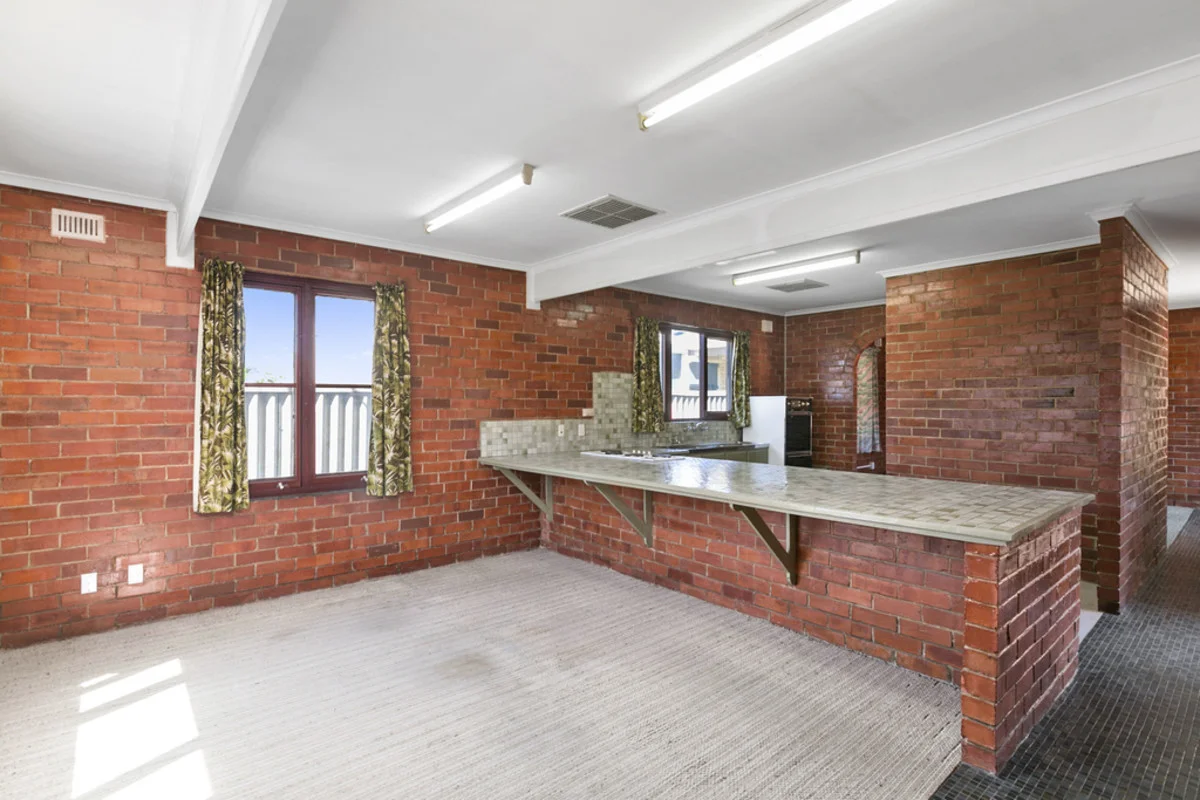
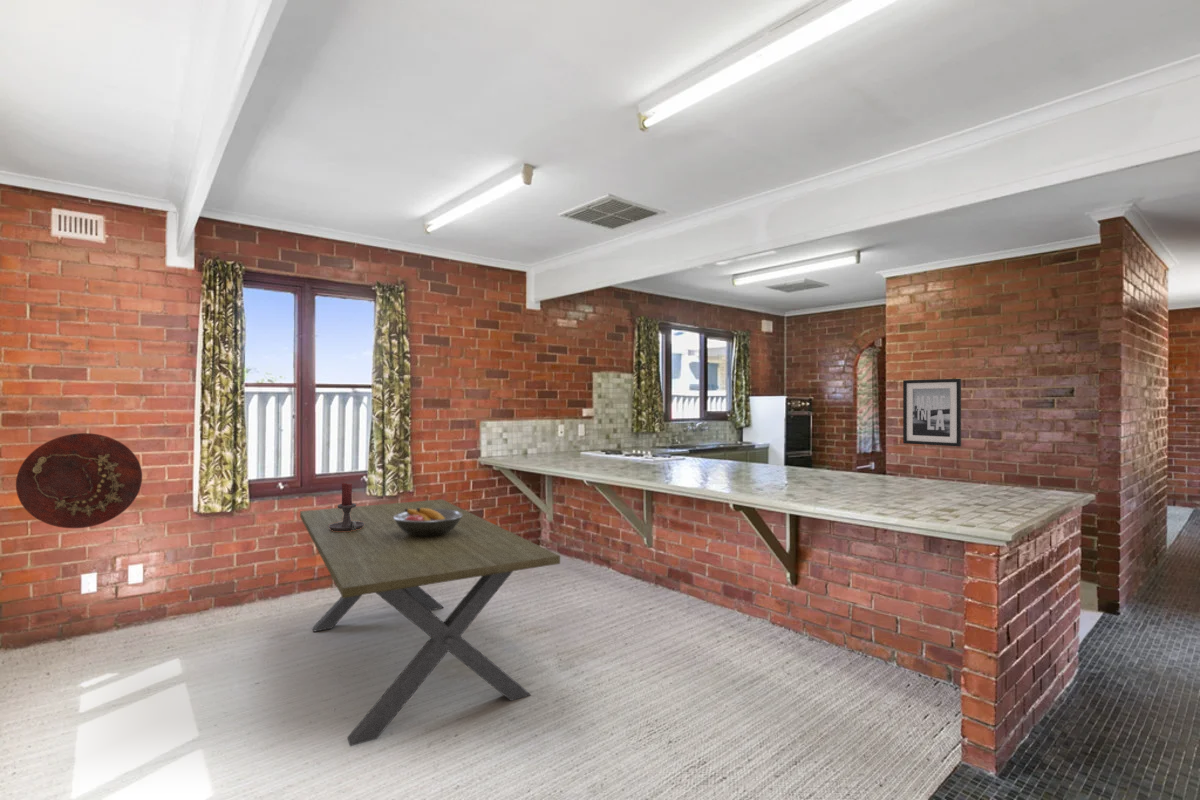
+ fruit bowl (428, 521)
+ wall art (931, 412)
+ decorative platter (82, 480)
+ candle holder (348, 505)
+ dining table (407, 593)
